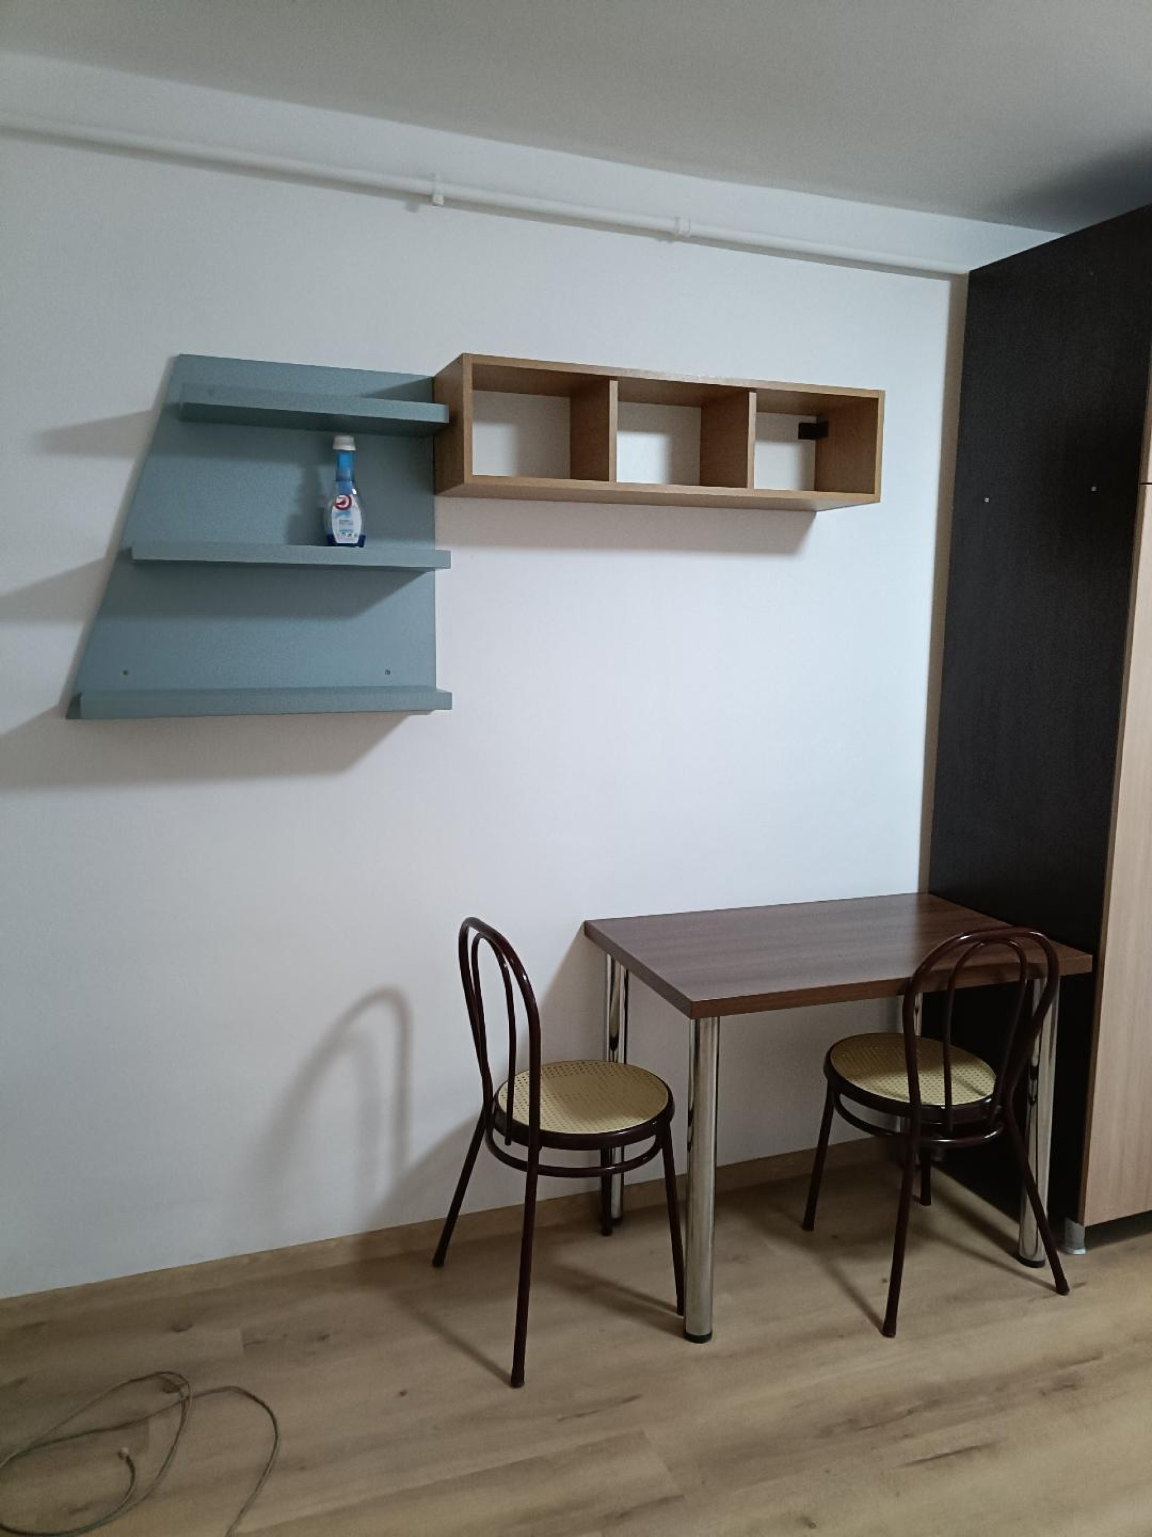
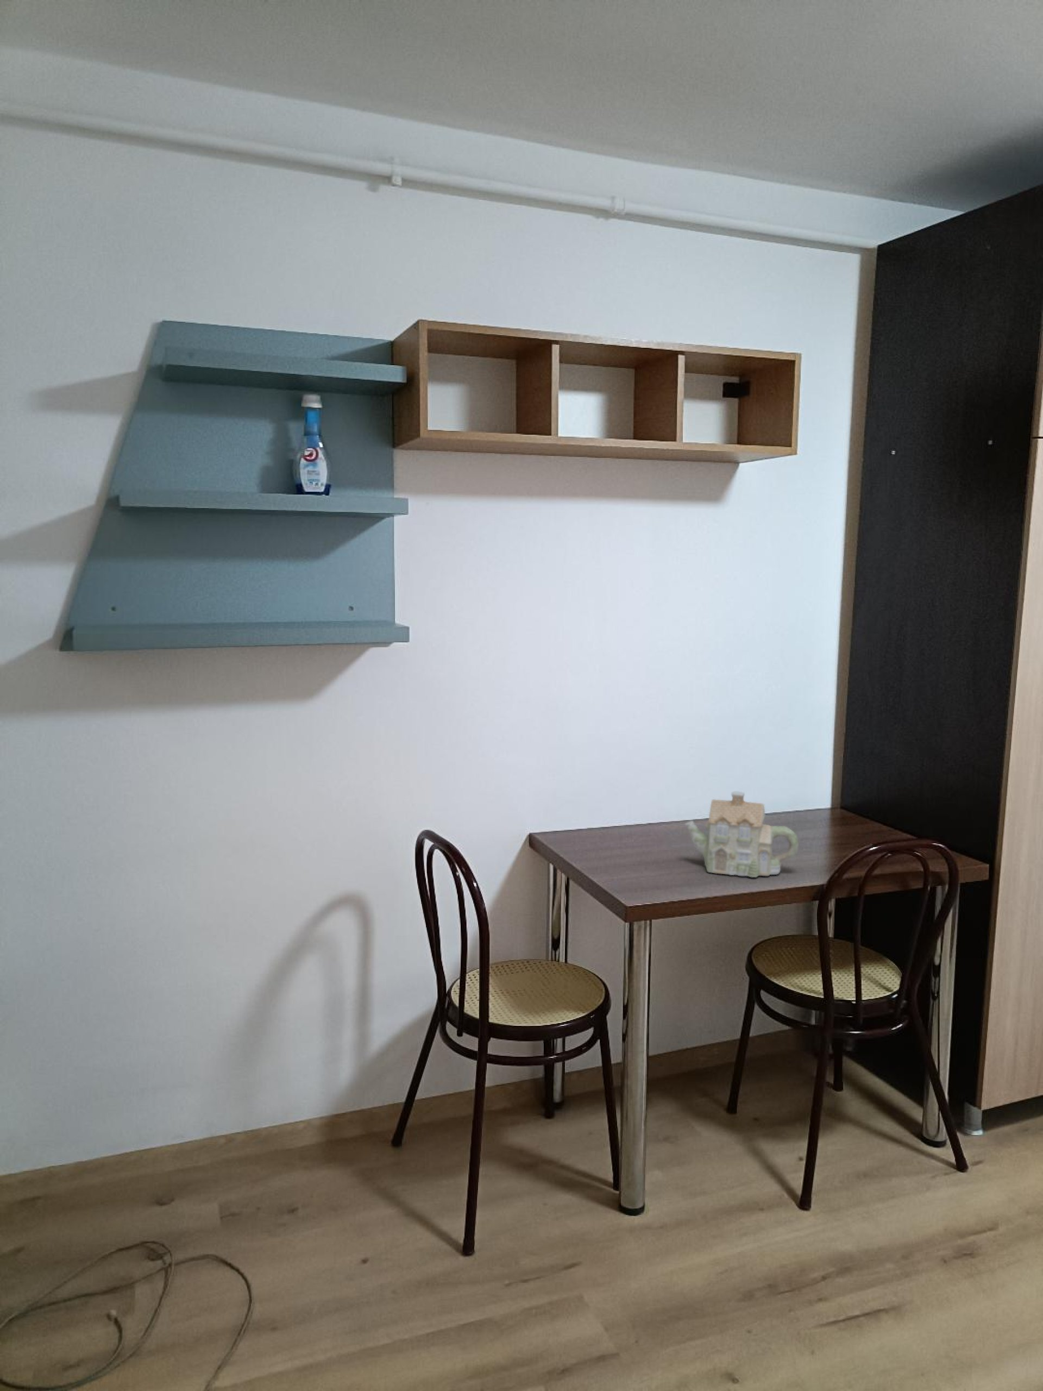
+ teapot (740, 831)
